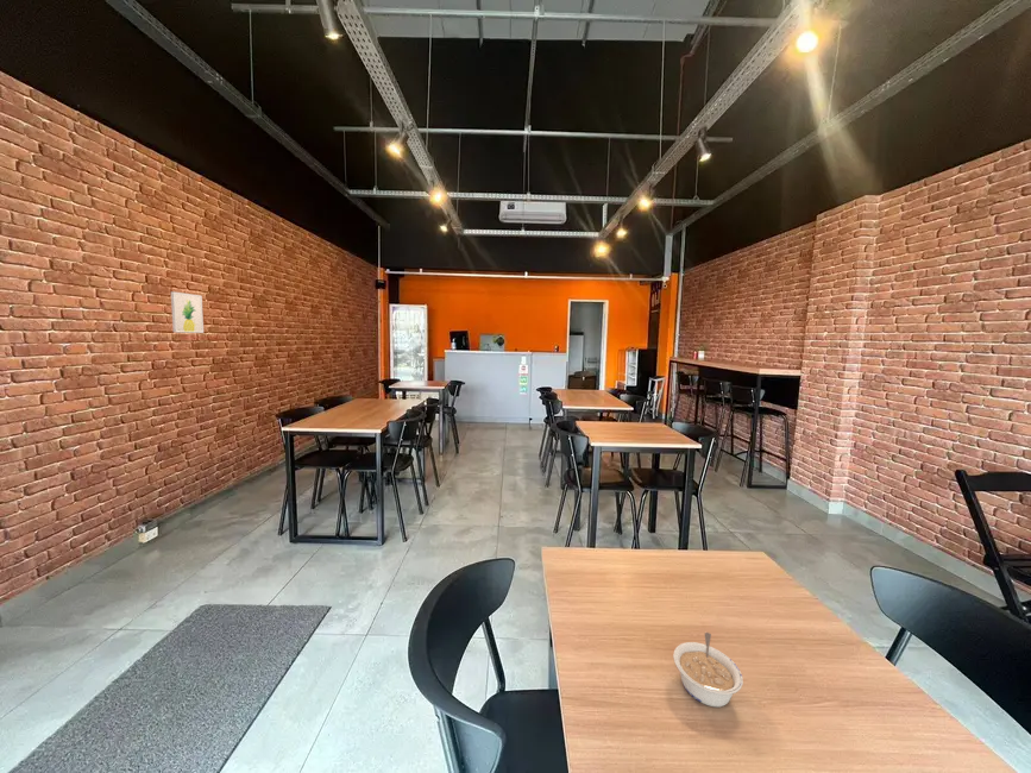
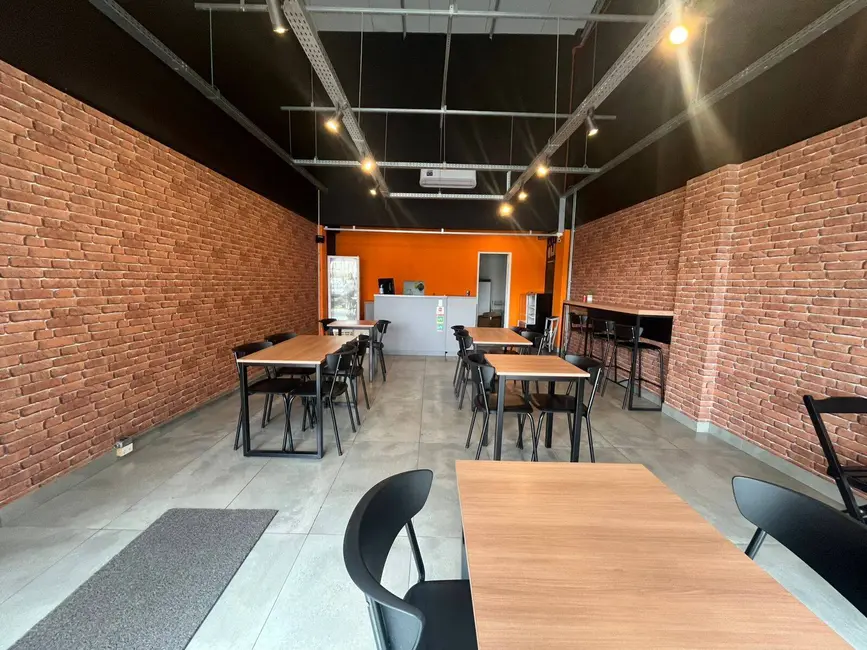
- wall art (188, 313)
- legume (704, 672)
